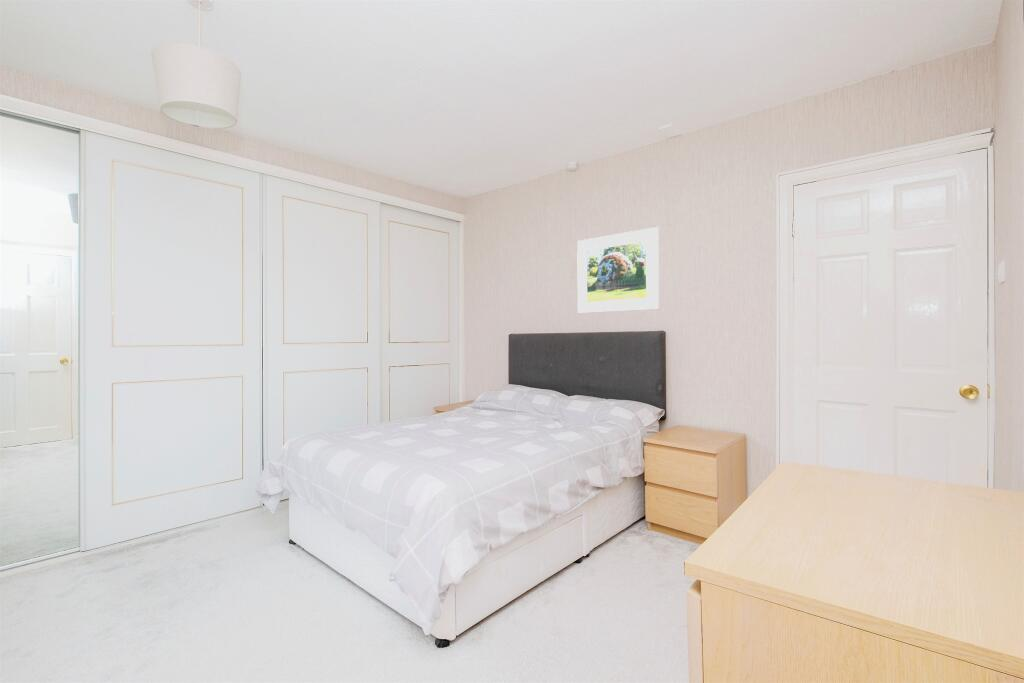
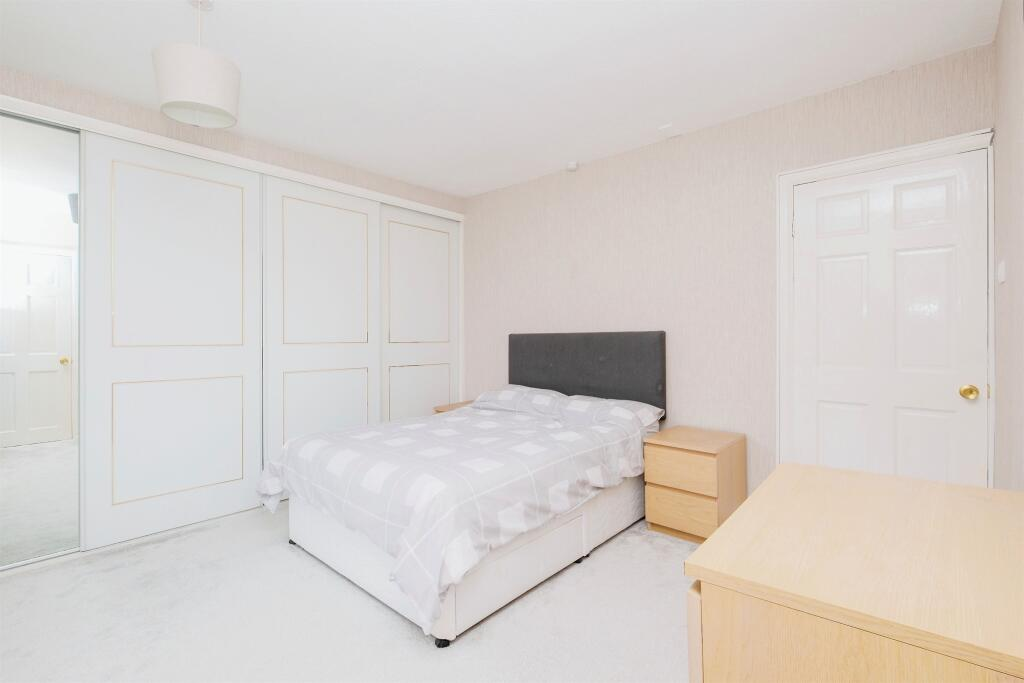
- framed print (615, 273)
